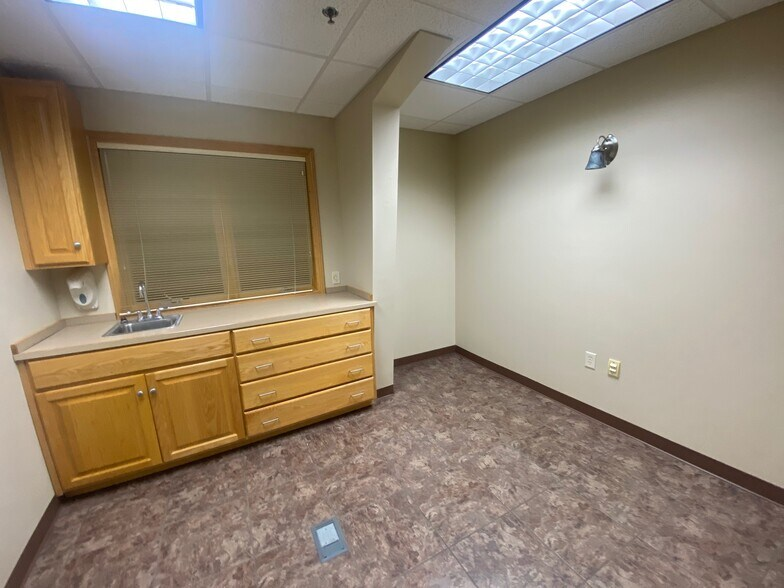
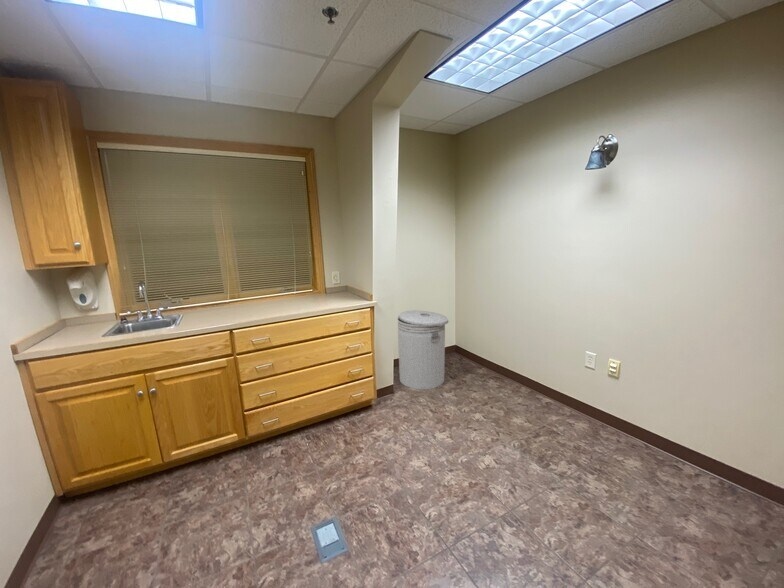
+ can (423, 346)
